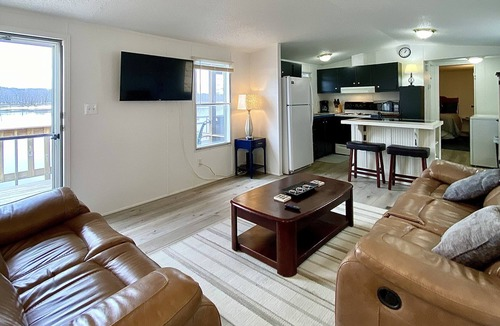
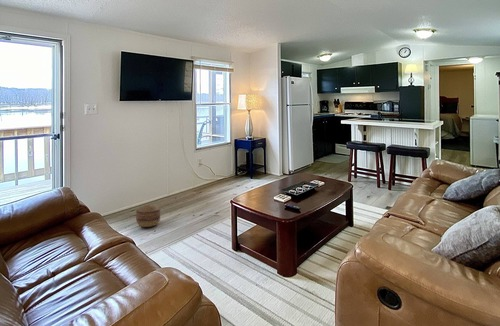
+ basket (148, 215)
